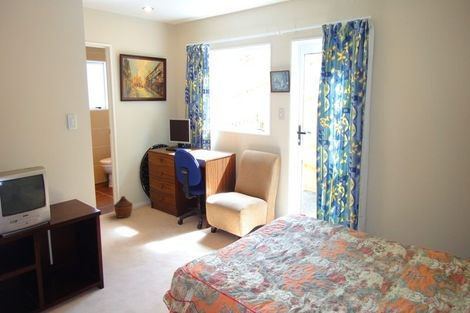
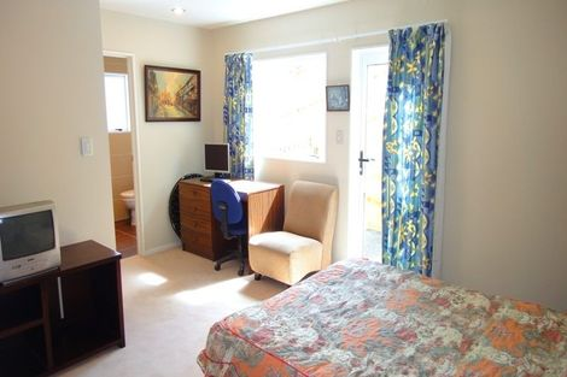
- woven basket (123, 205)
